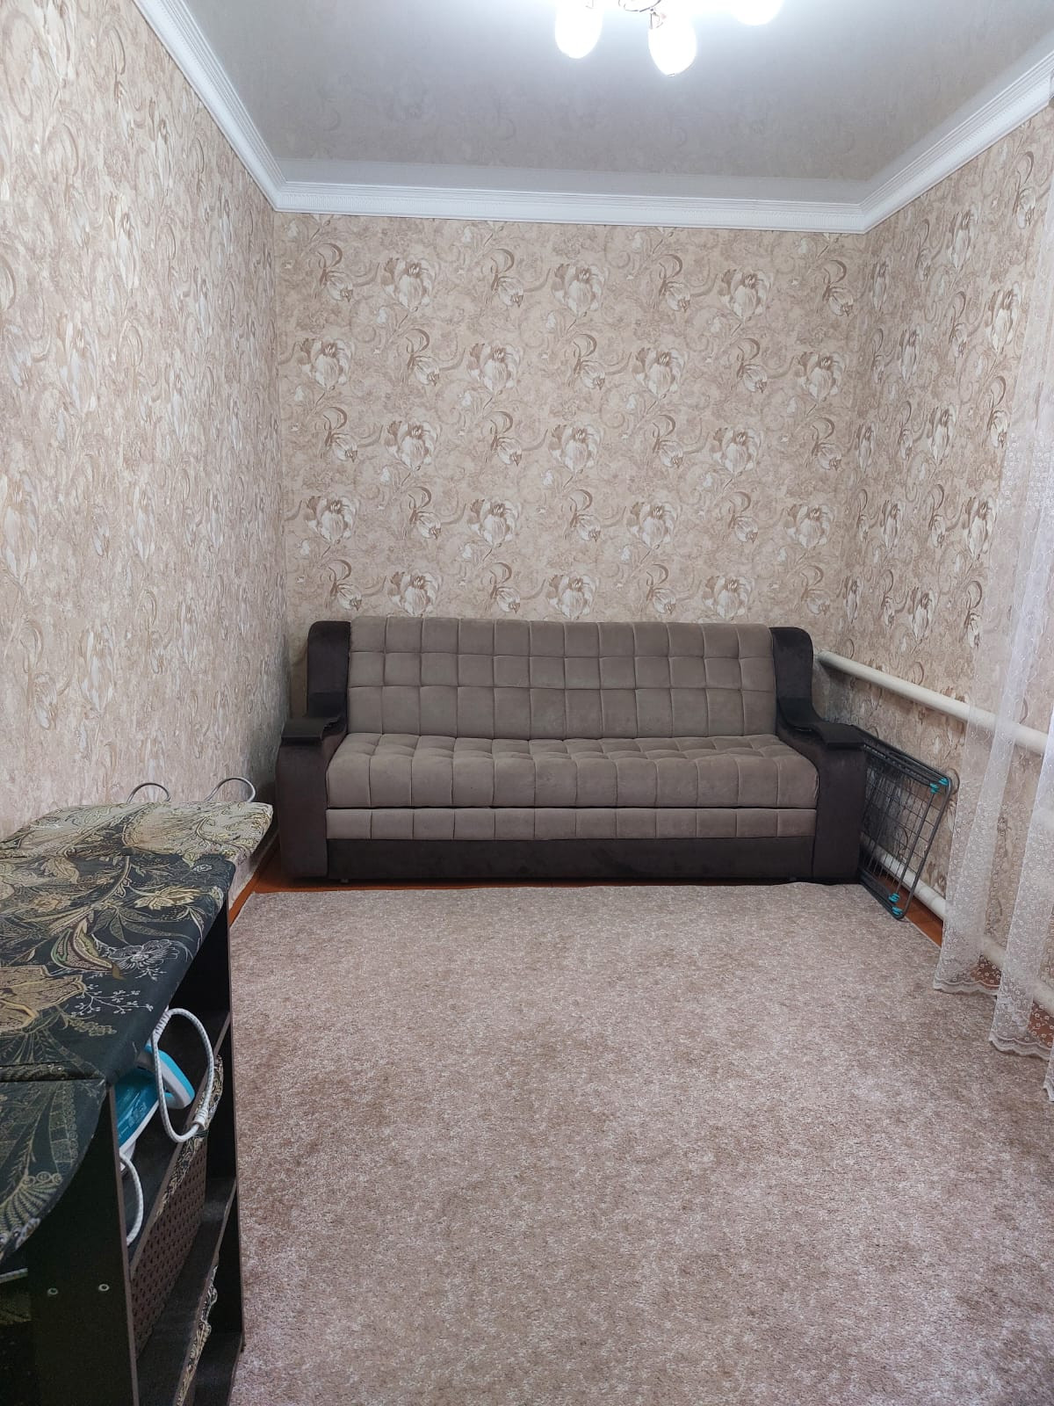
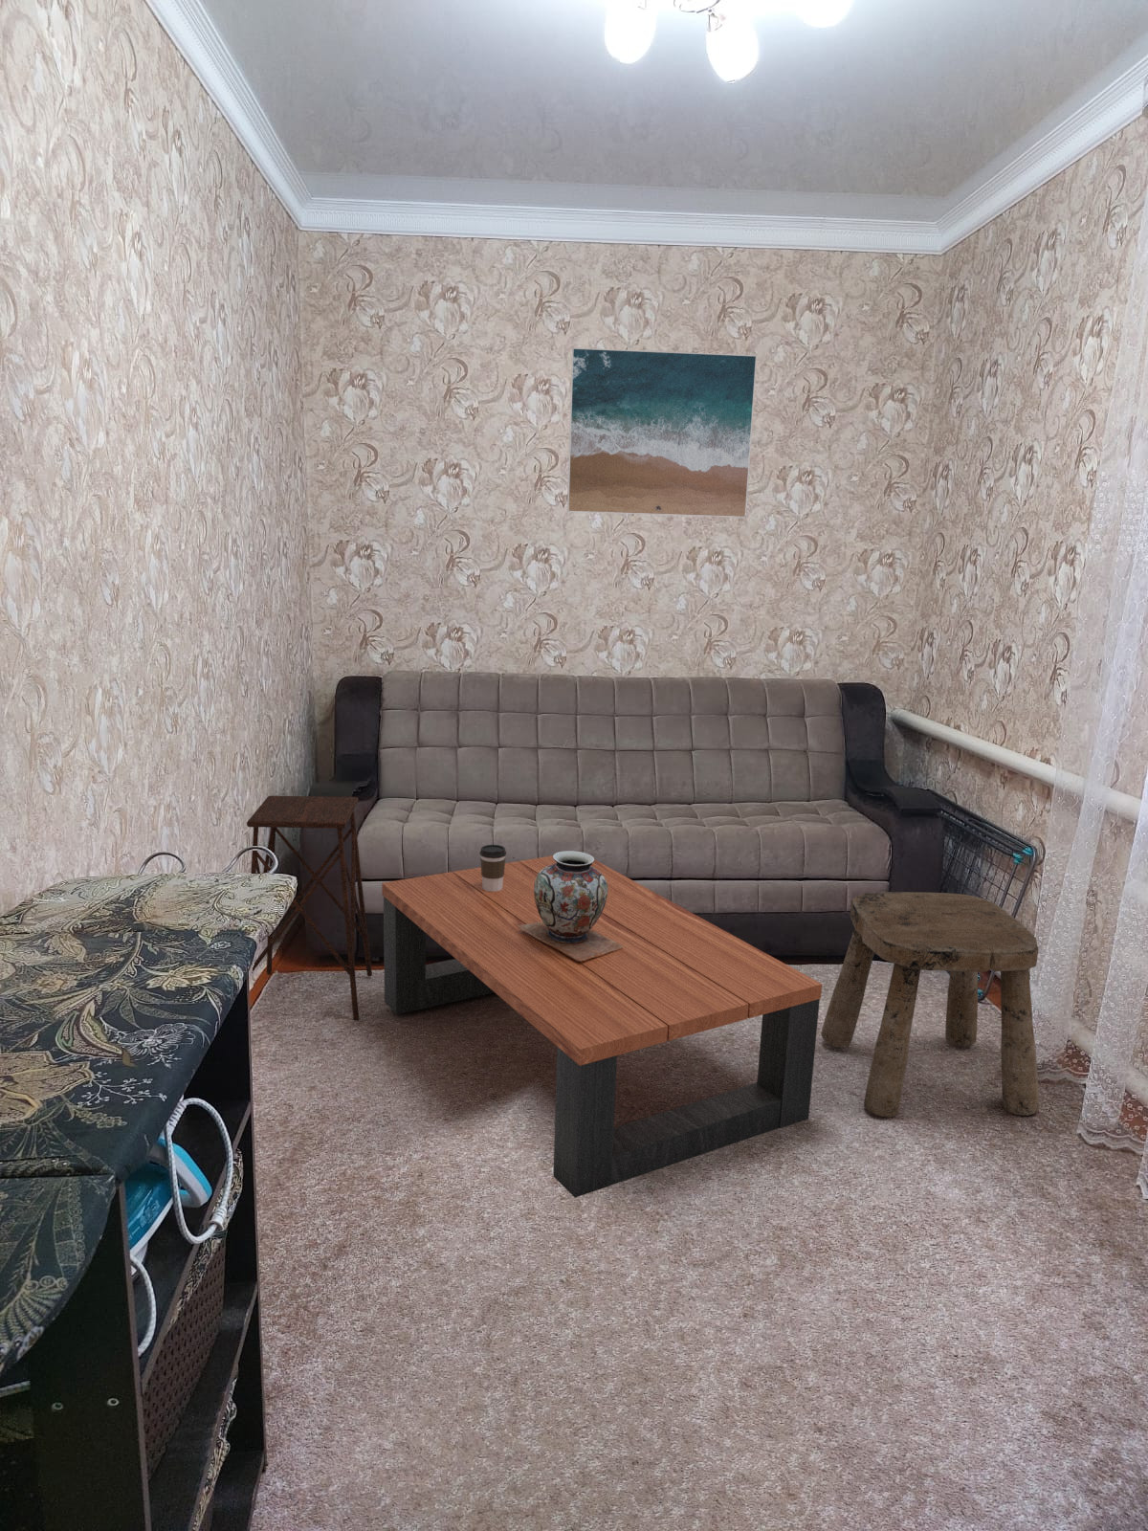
+ side table (305, 902)
+ stool (947, 998)
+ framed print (660, 434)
+ decorative vase (572, 899)
+ coffee table (576, 993)
+ coffee cup (493, 867)
